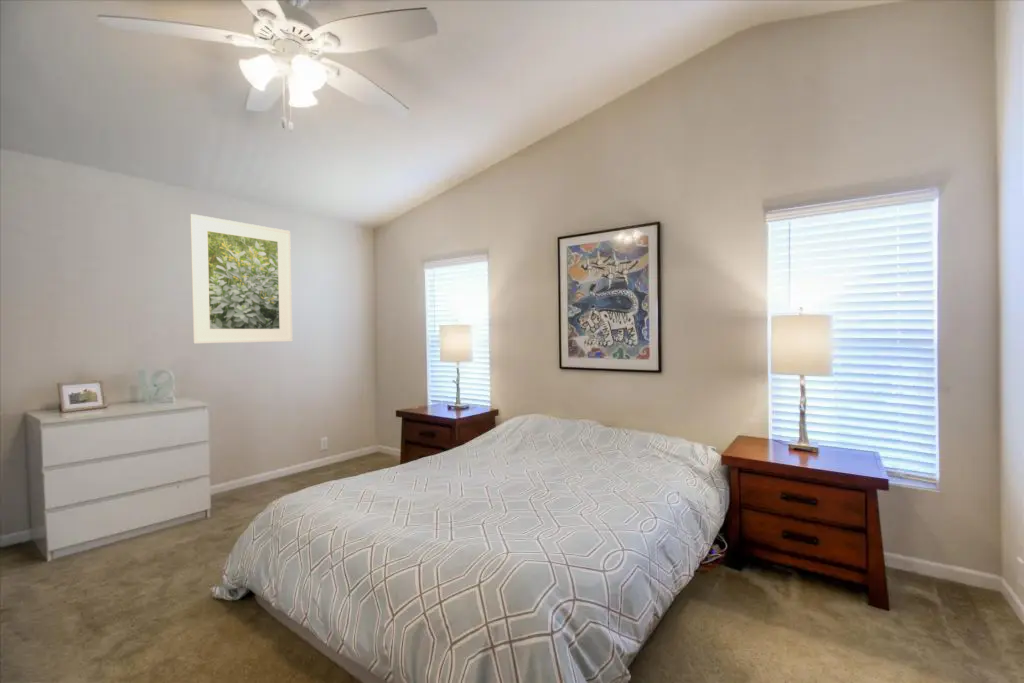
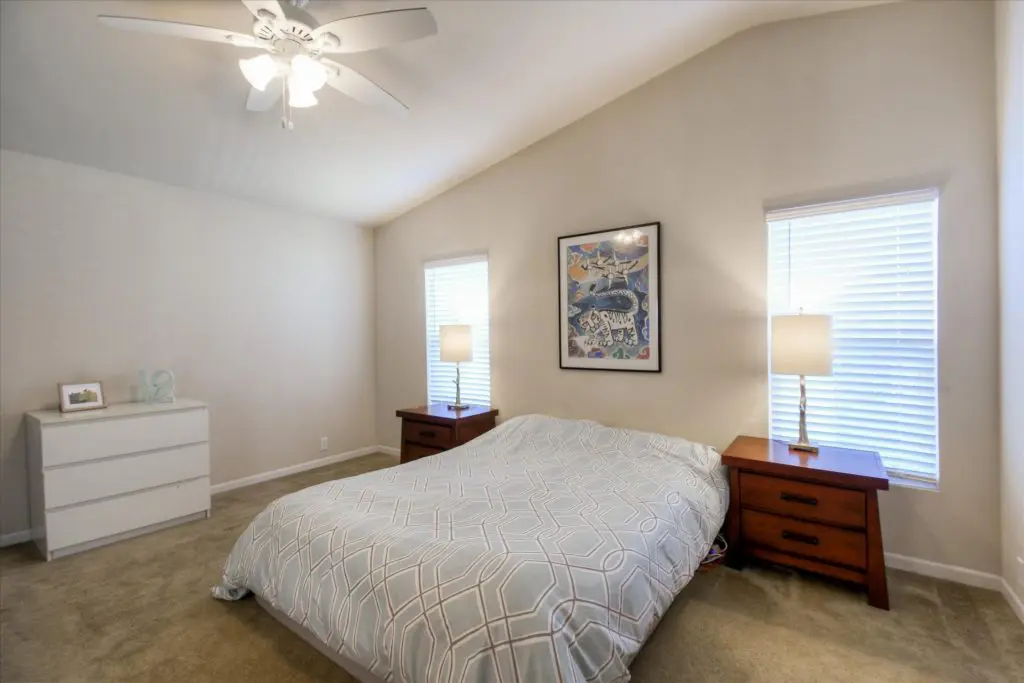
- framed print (245, 282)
